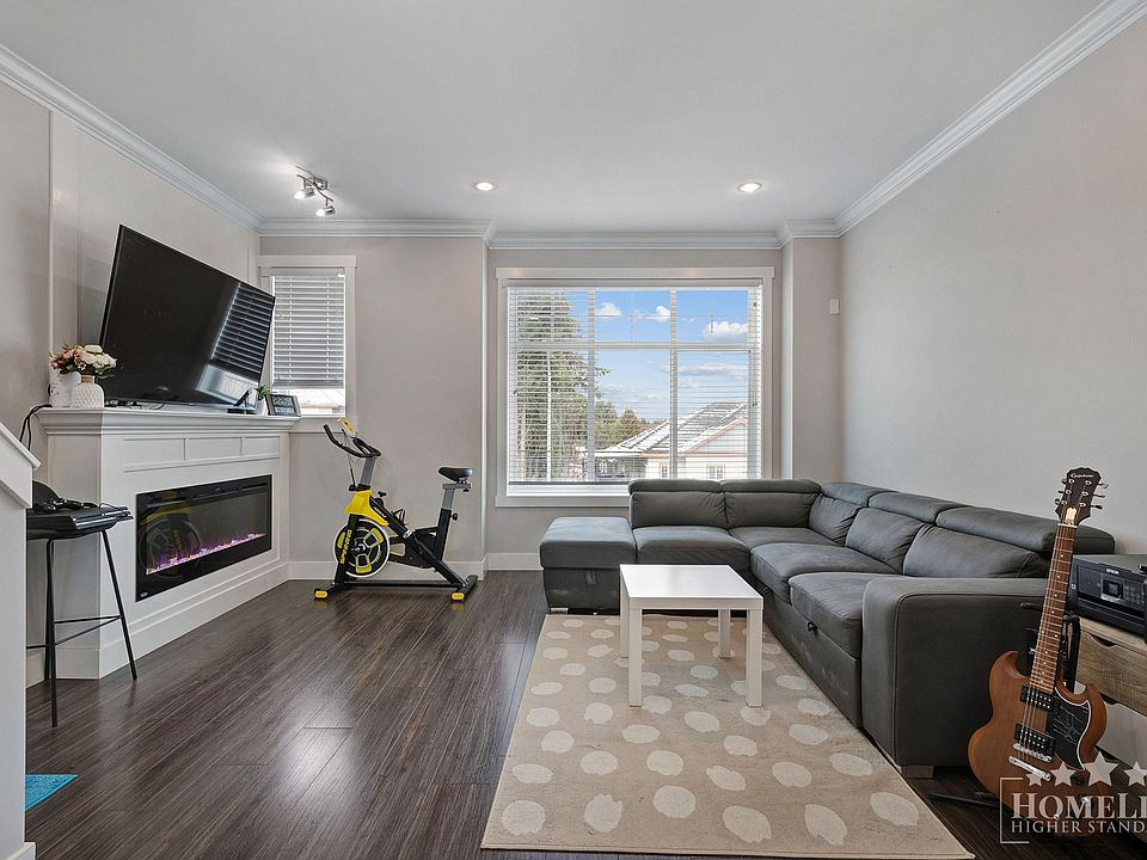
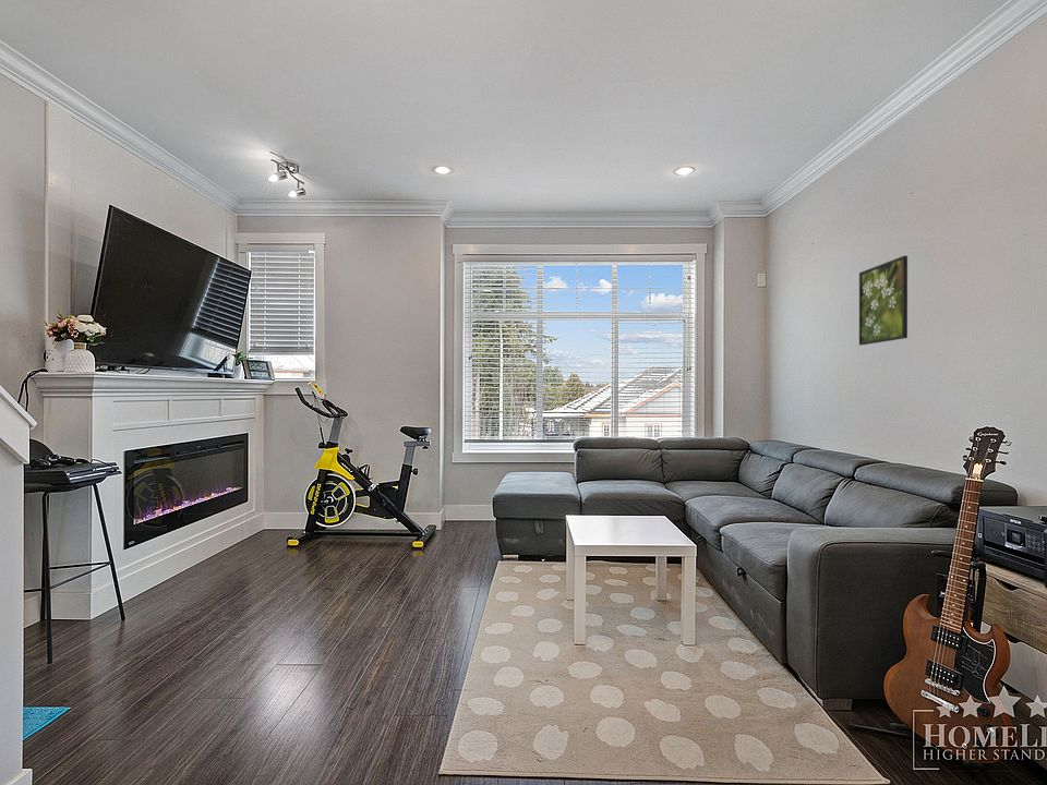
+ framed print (881, 303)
